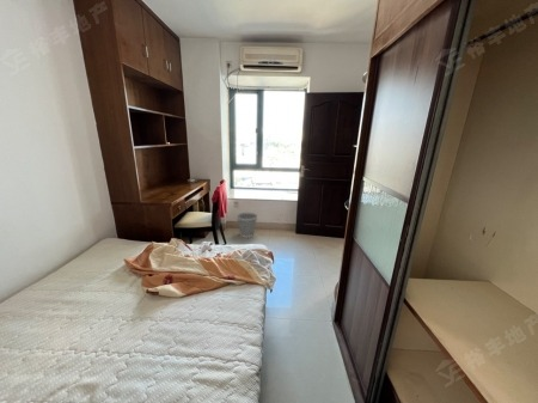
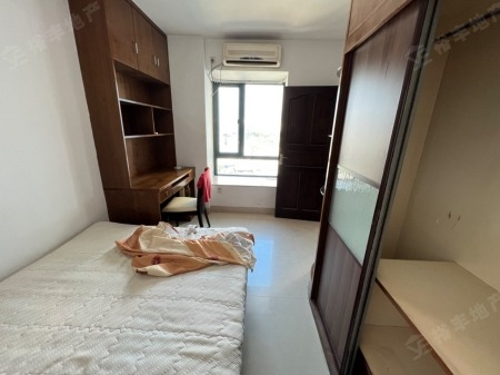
- wastebasket (246, 225)
